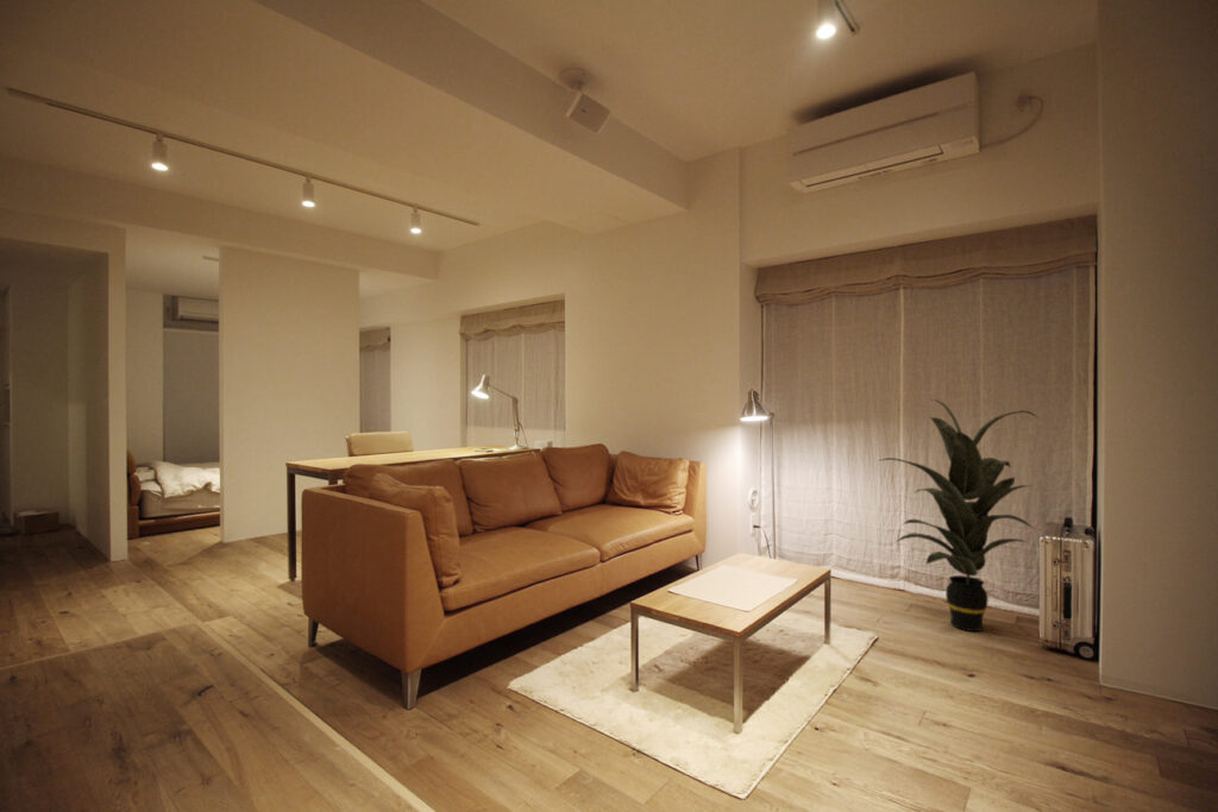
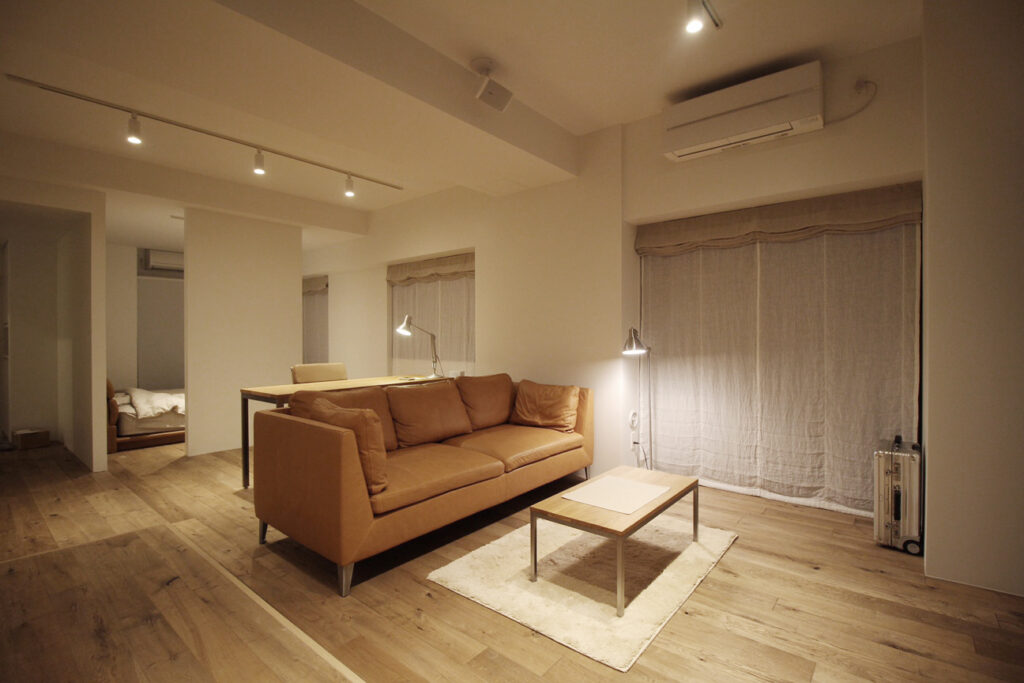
- indoor plant (958, 510)
